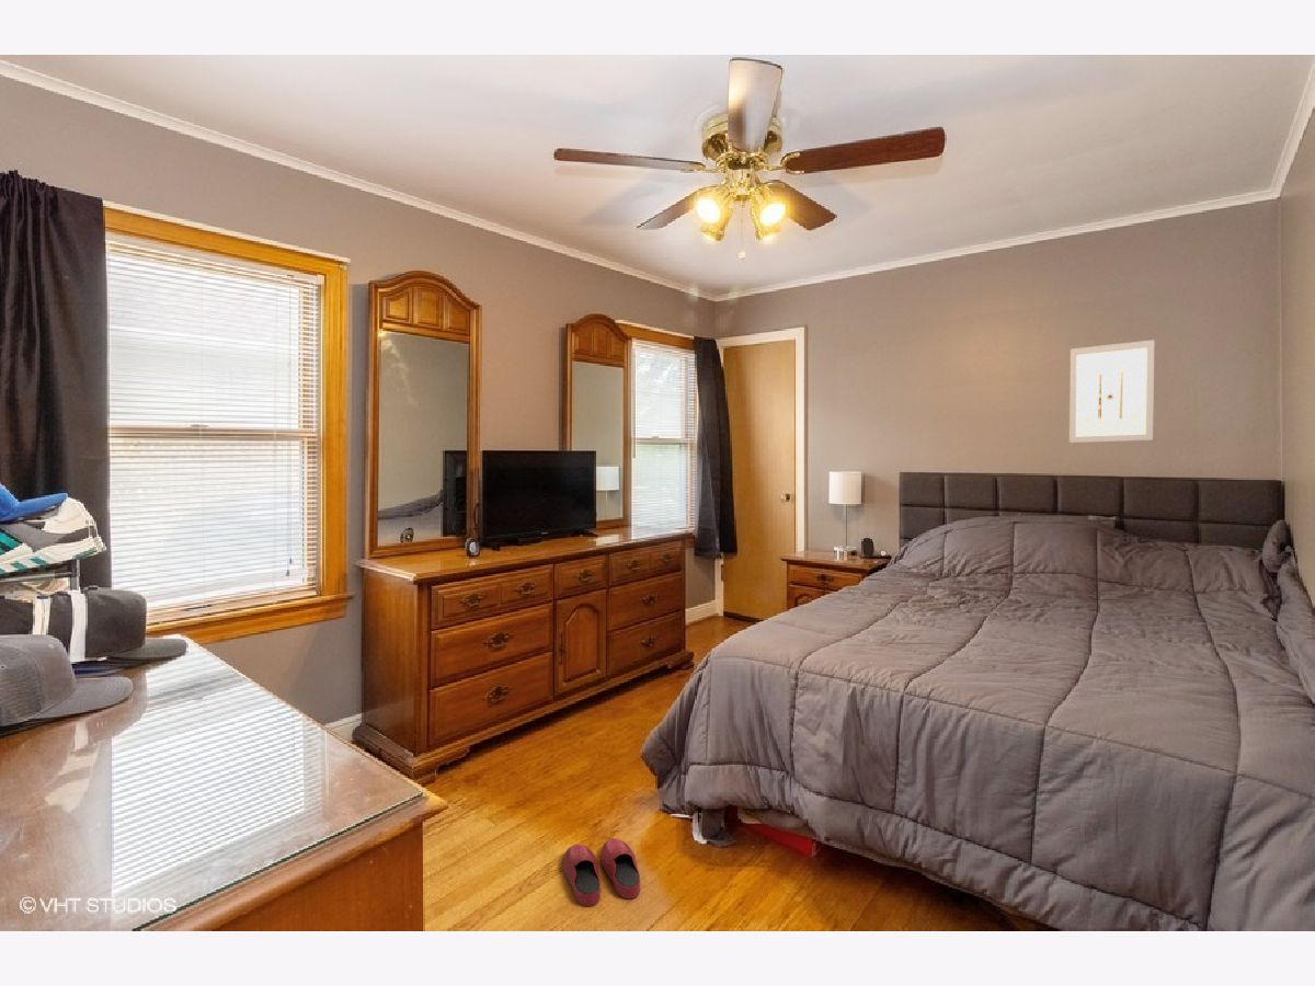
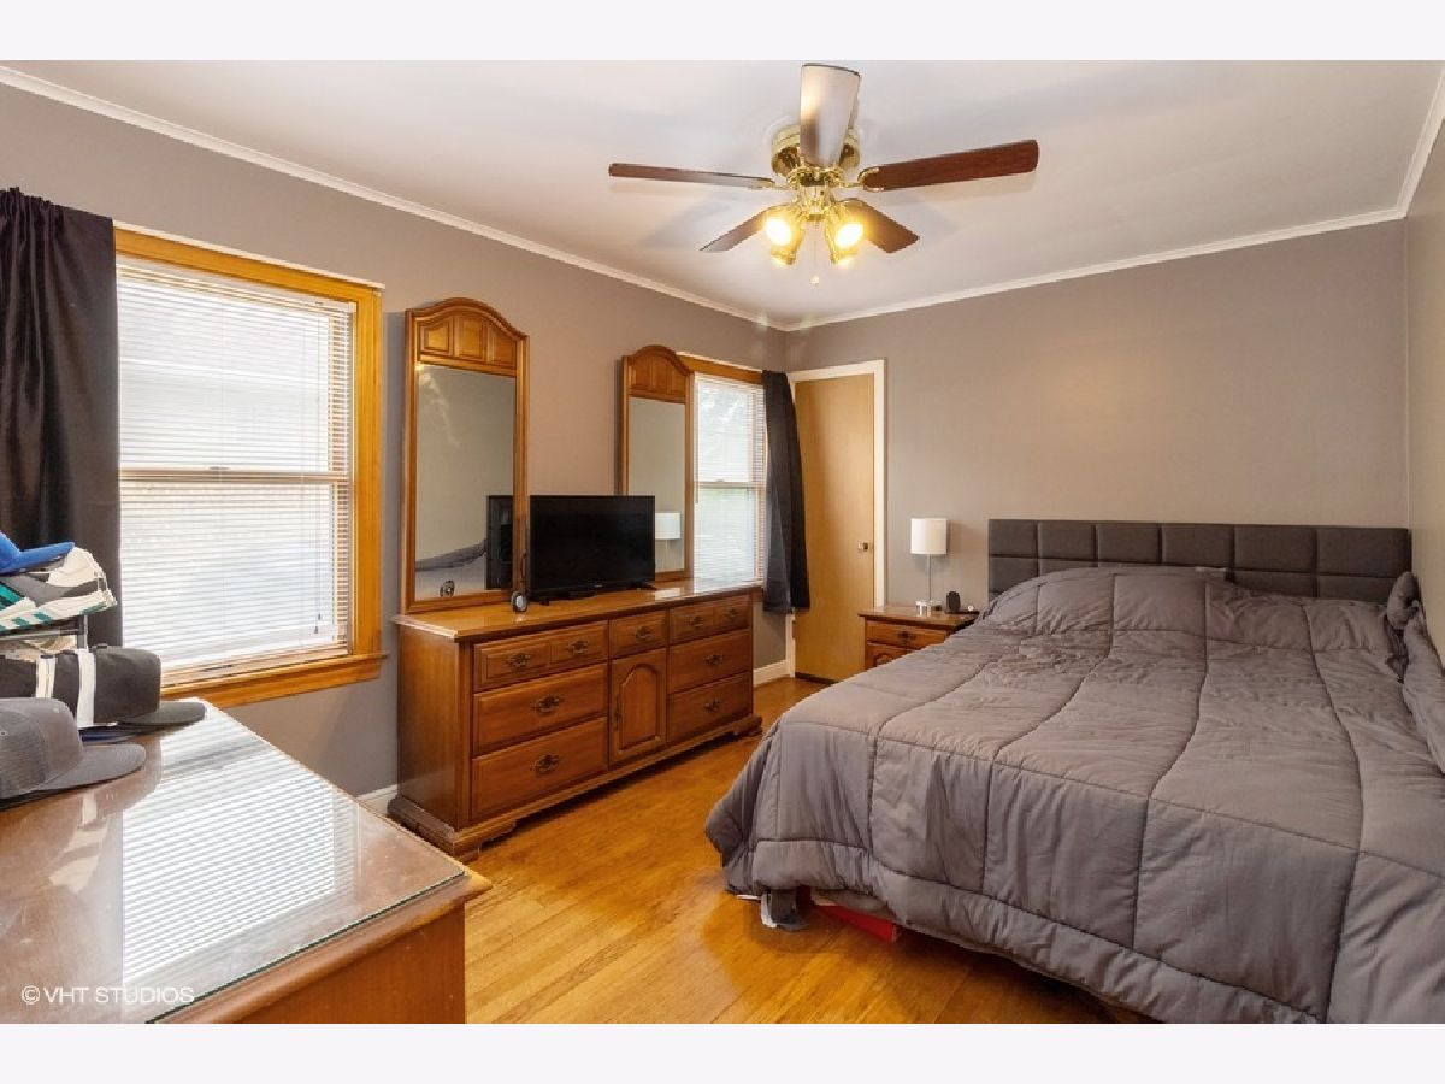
- wall art (1110, 392)
- slippers (602, 862)
